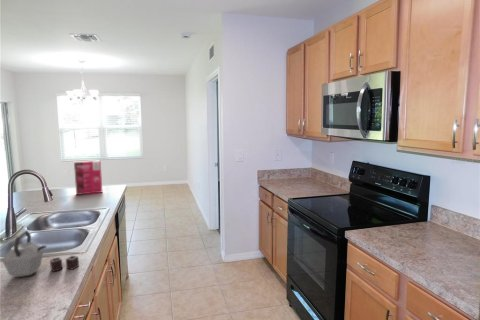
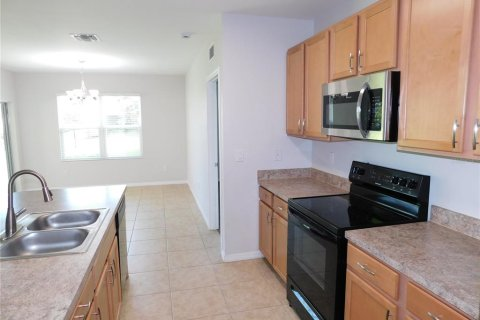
- cereal box (88, 177)
- kettle (42, 251)
